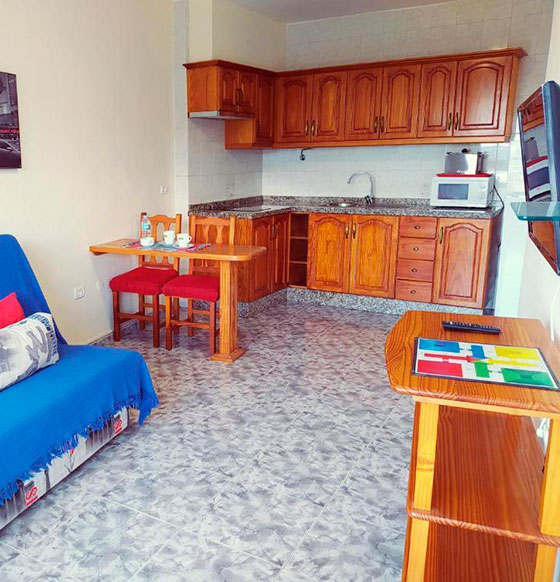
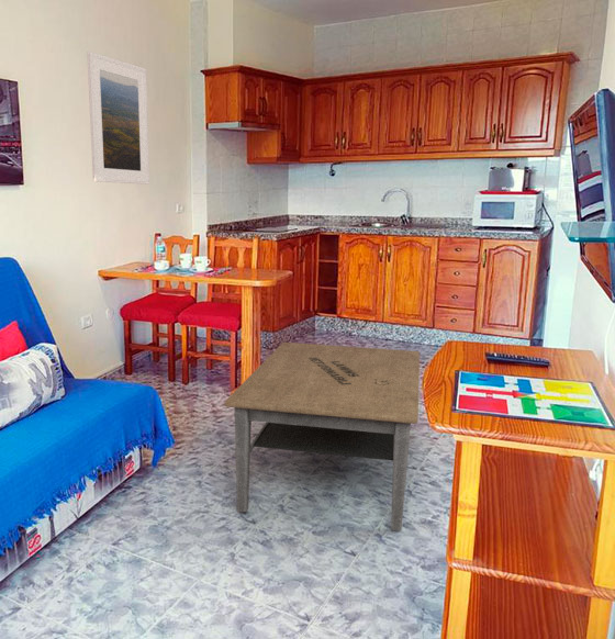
+ coffee table (335, 421)
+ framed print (120, 123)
